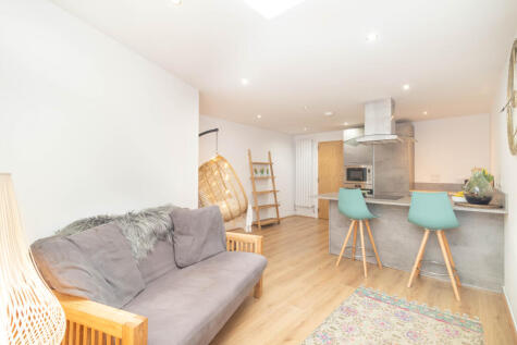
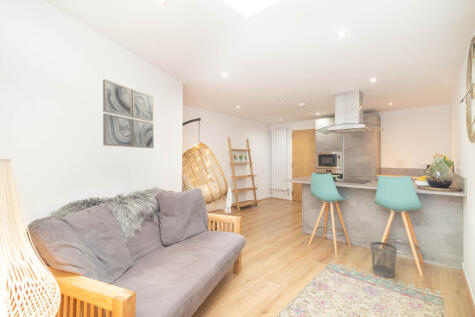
+ wall art (131, 117)
+ wastebasket (383, 260)
